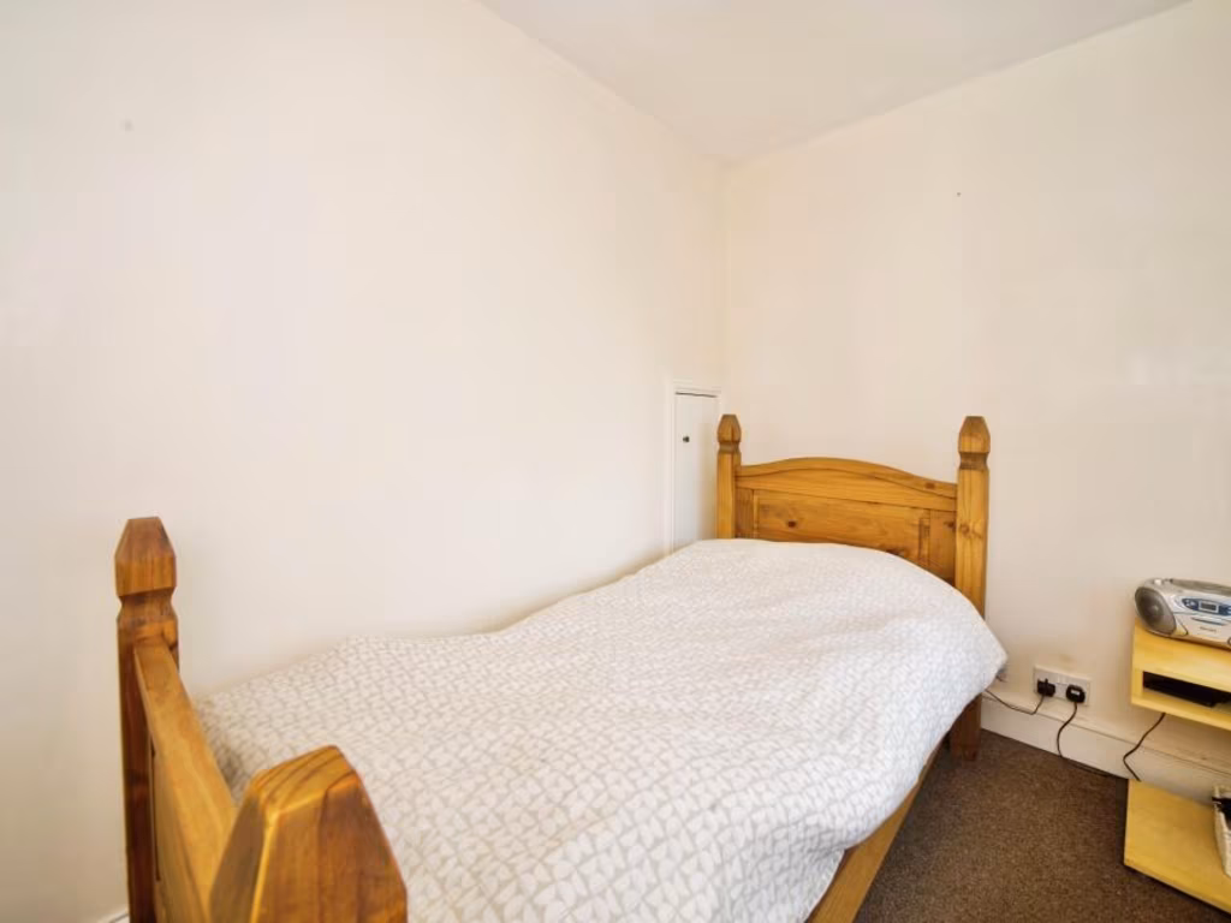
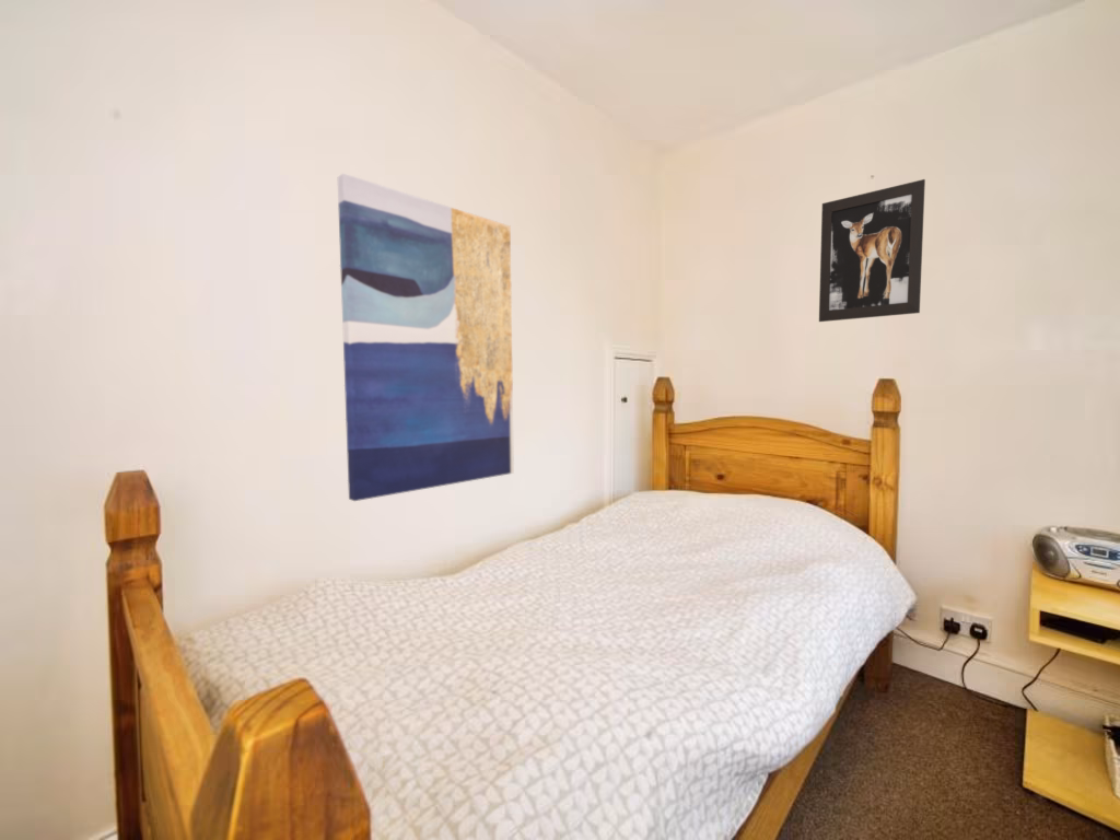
+ wall art (867, 255)
+ wall art (439, 347)
